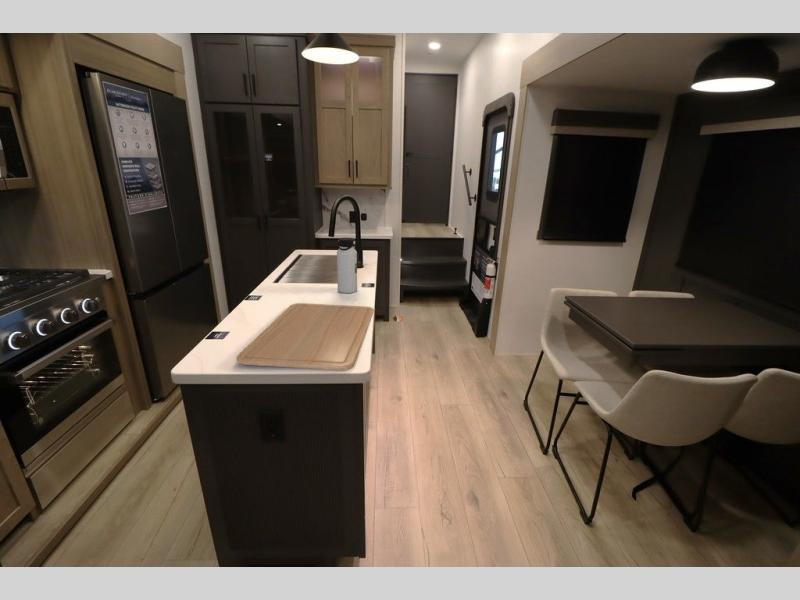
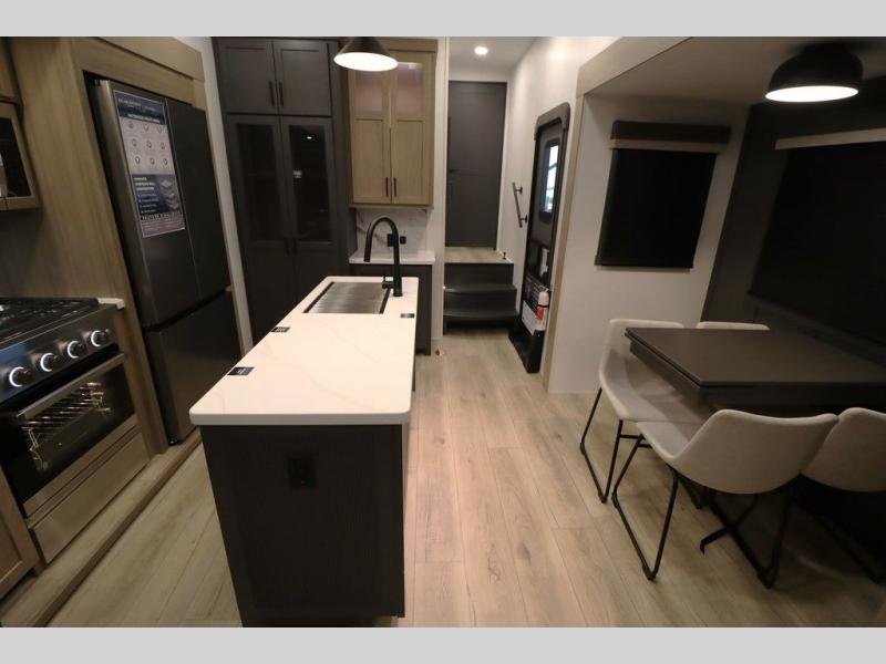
- chopping board (316, 330)
- water bottle (347, 265)
